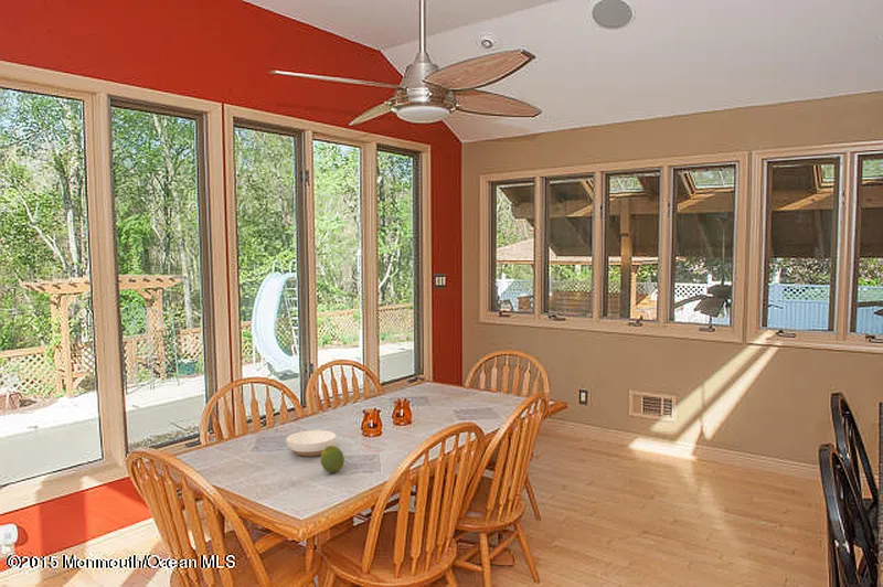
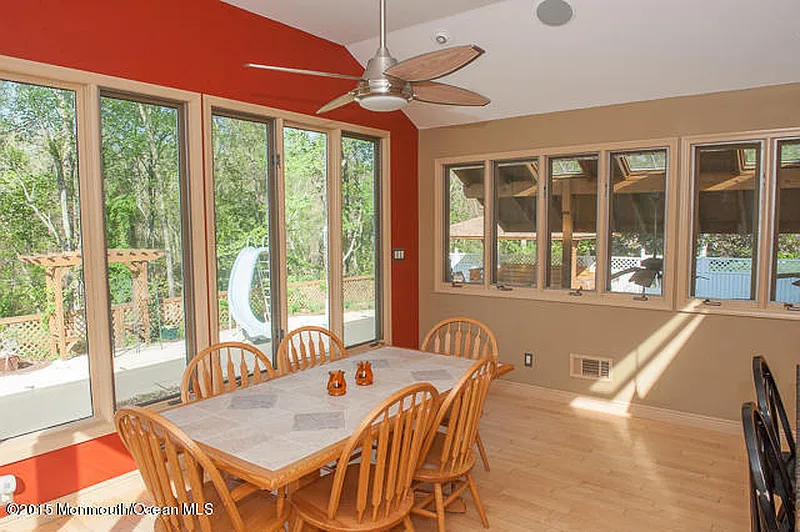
- bowl (311, 444)
- fruit (332, 458)
